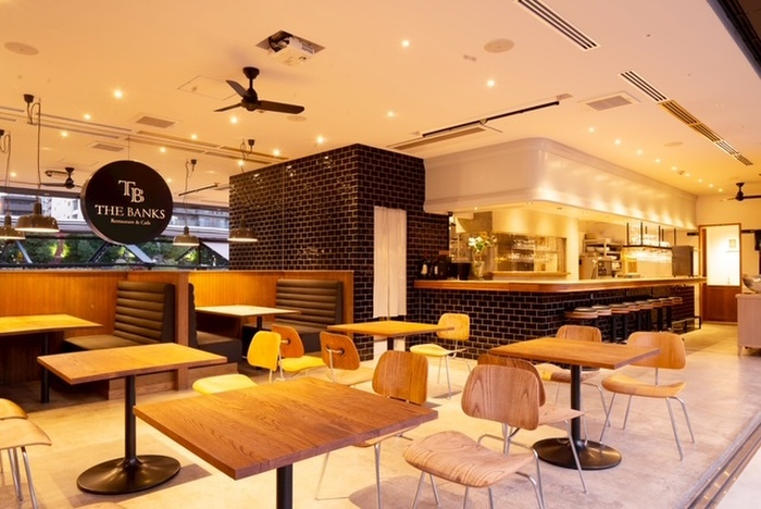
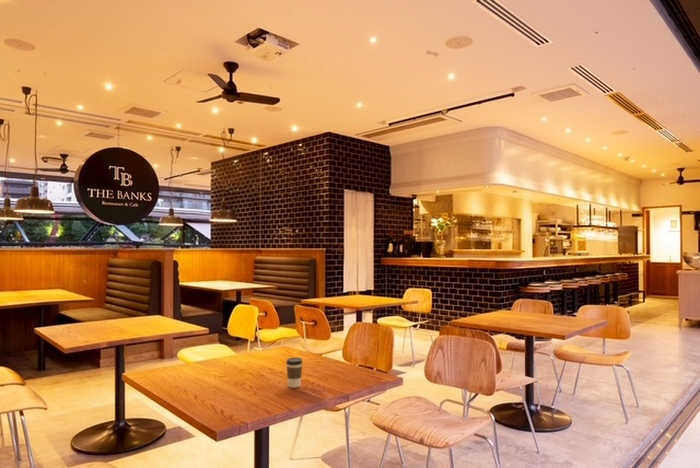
+ coffee cup (294, 372)
